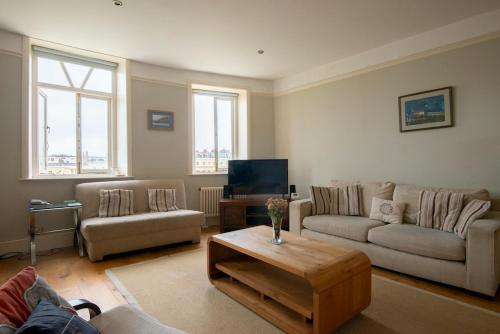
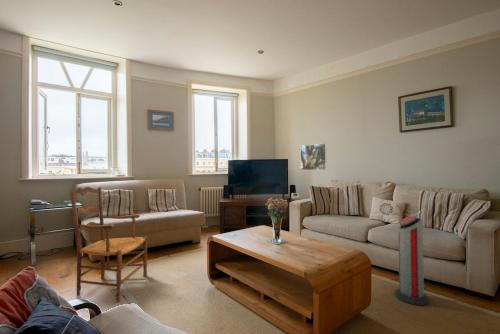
+ air purifier (410, 256)
+ armchair (108, 236)
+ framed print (313, 157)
